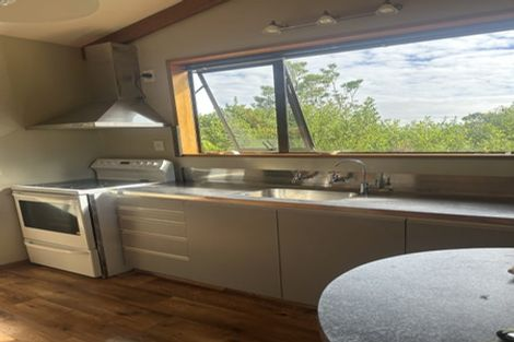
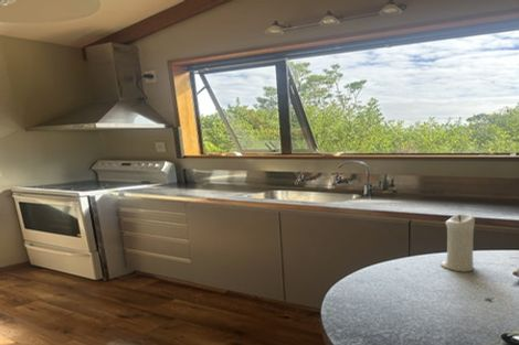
+ candle (457, 240)
